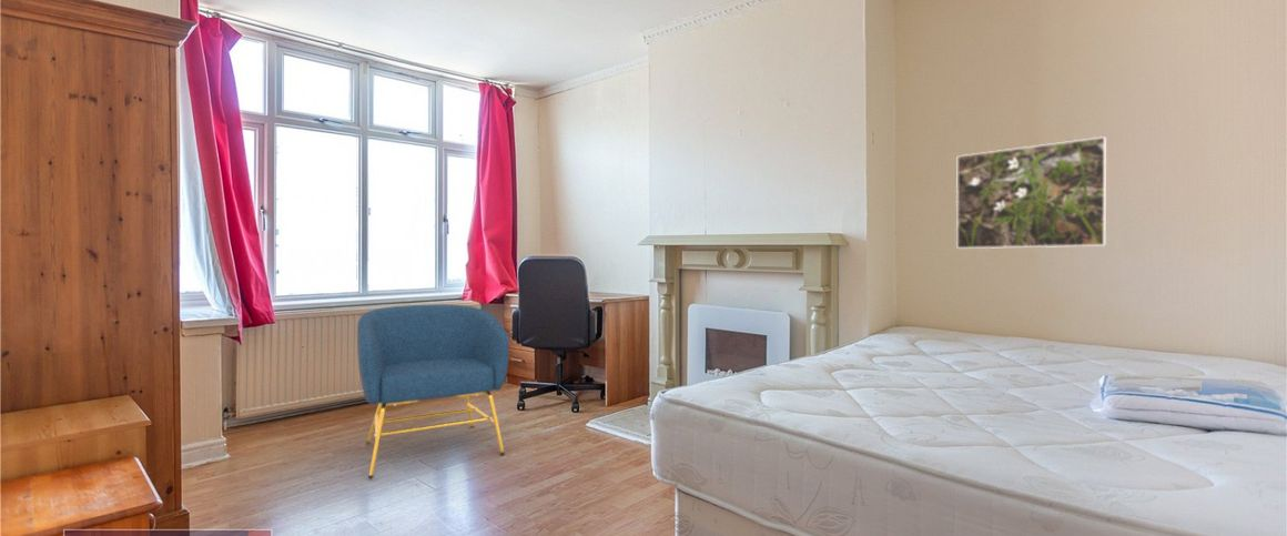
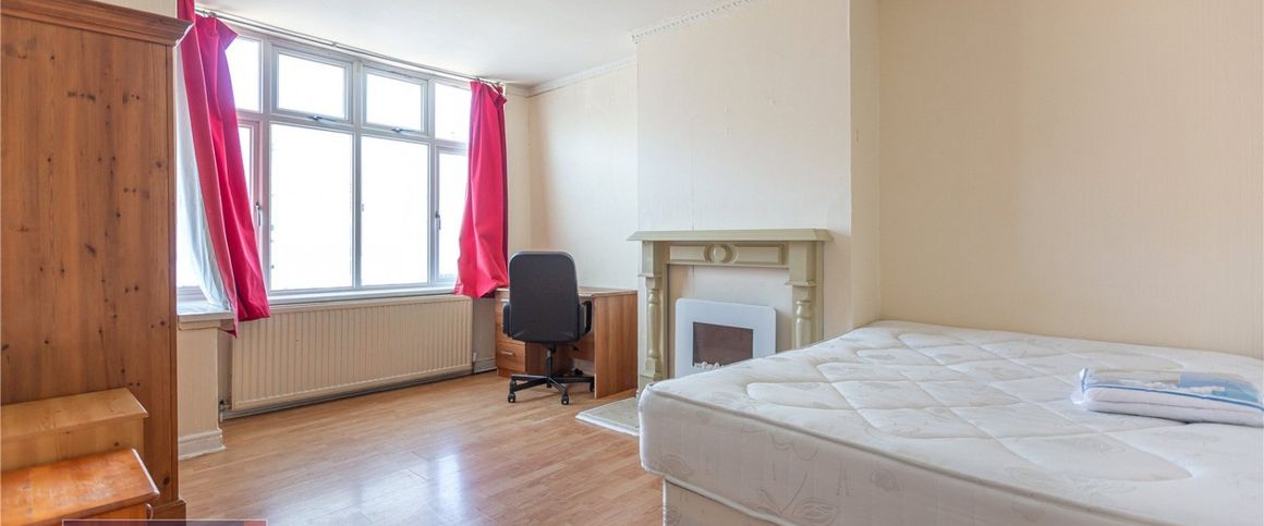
- armchair (429, 377)
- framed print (1025, 196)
